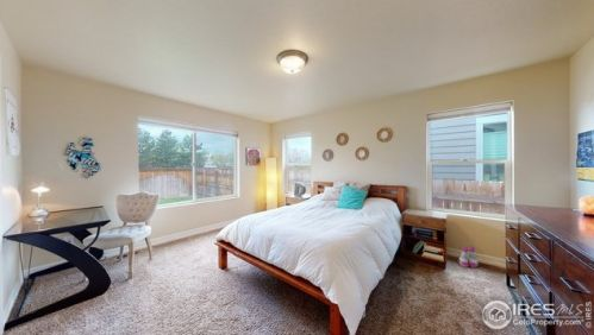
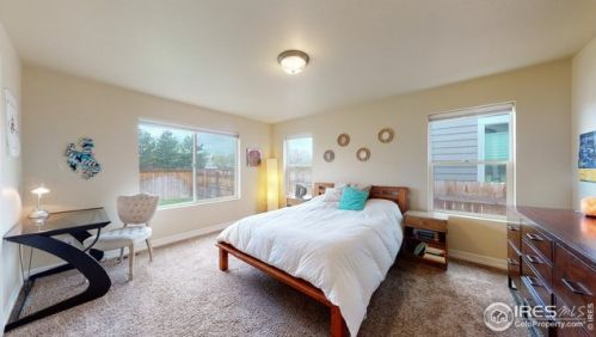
- boots (469, 255)
